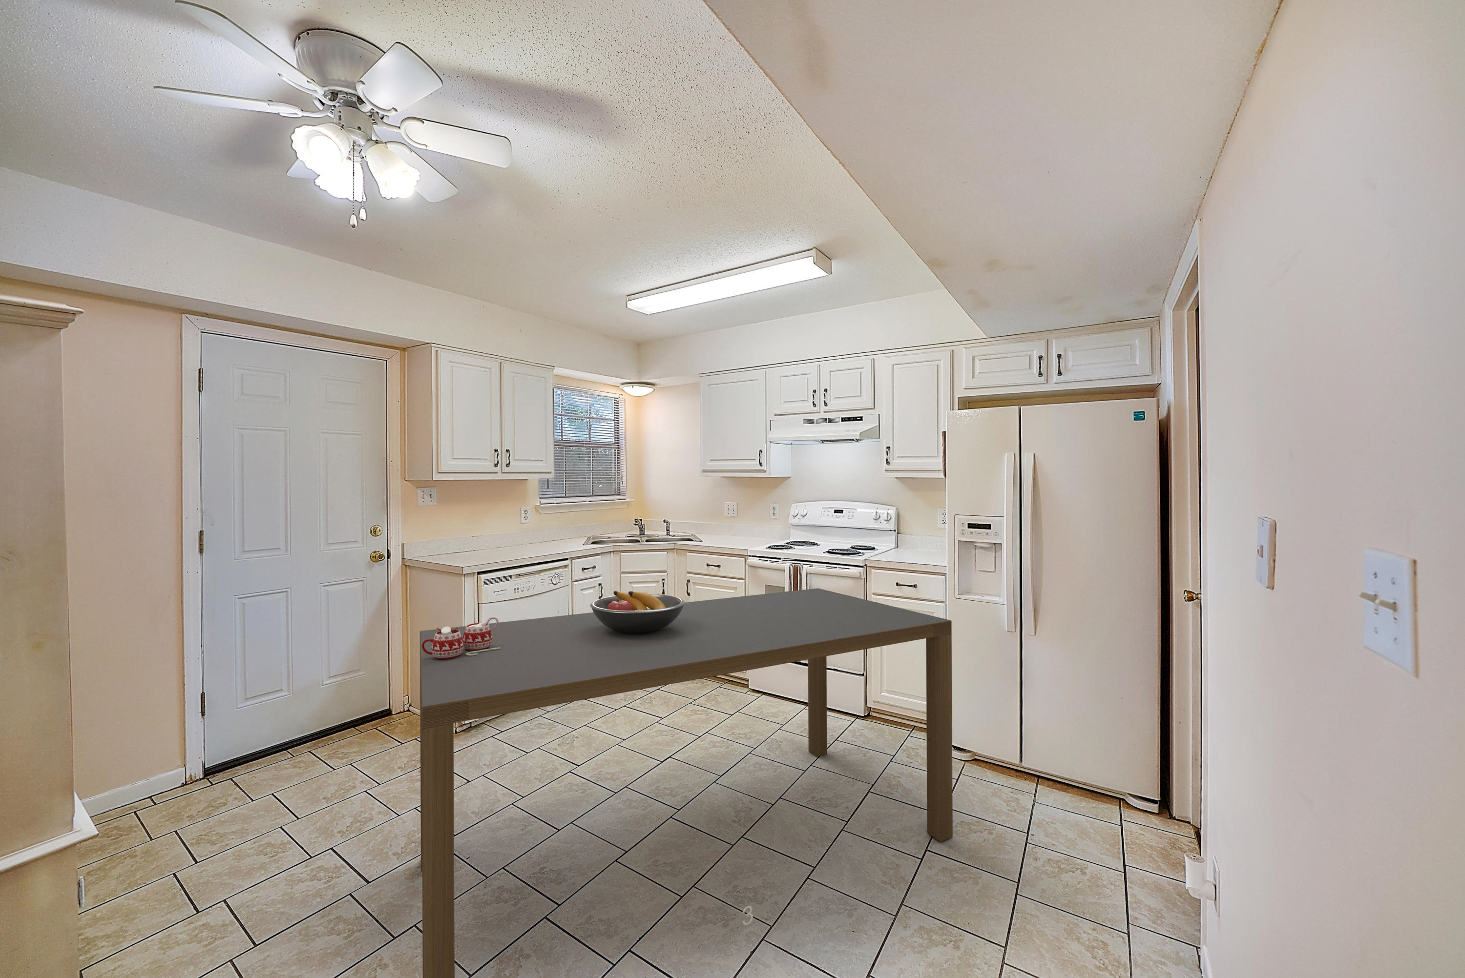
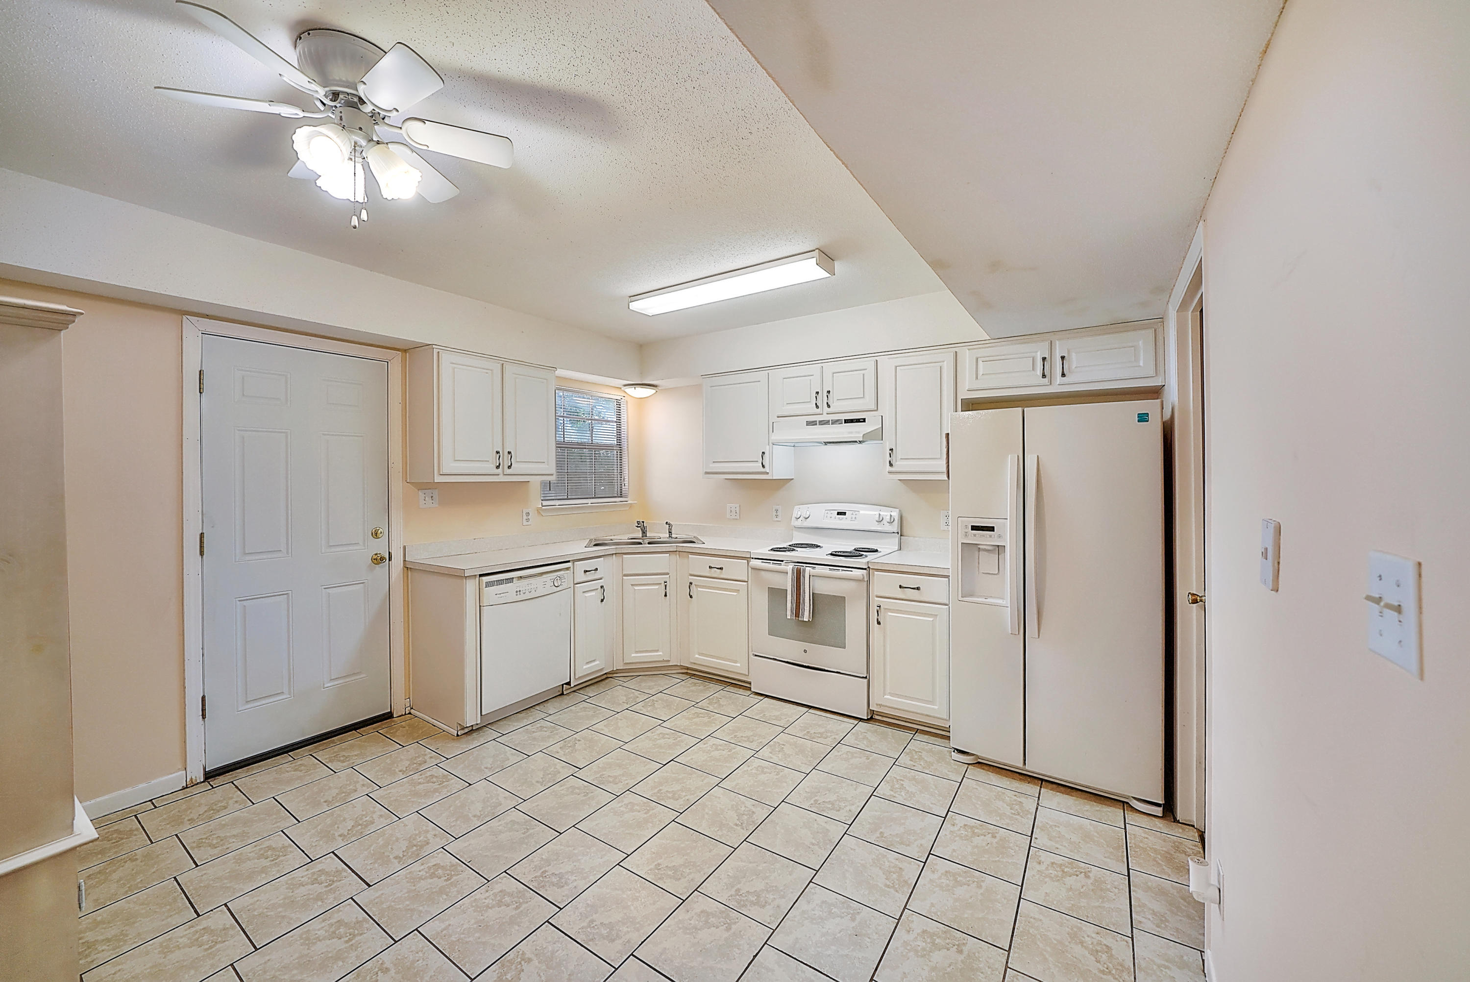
- mug (464, 635)
- fruit bowl (638, 611)
- dining table (682, 682)
